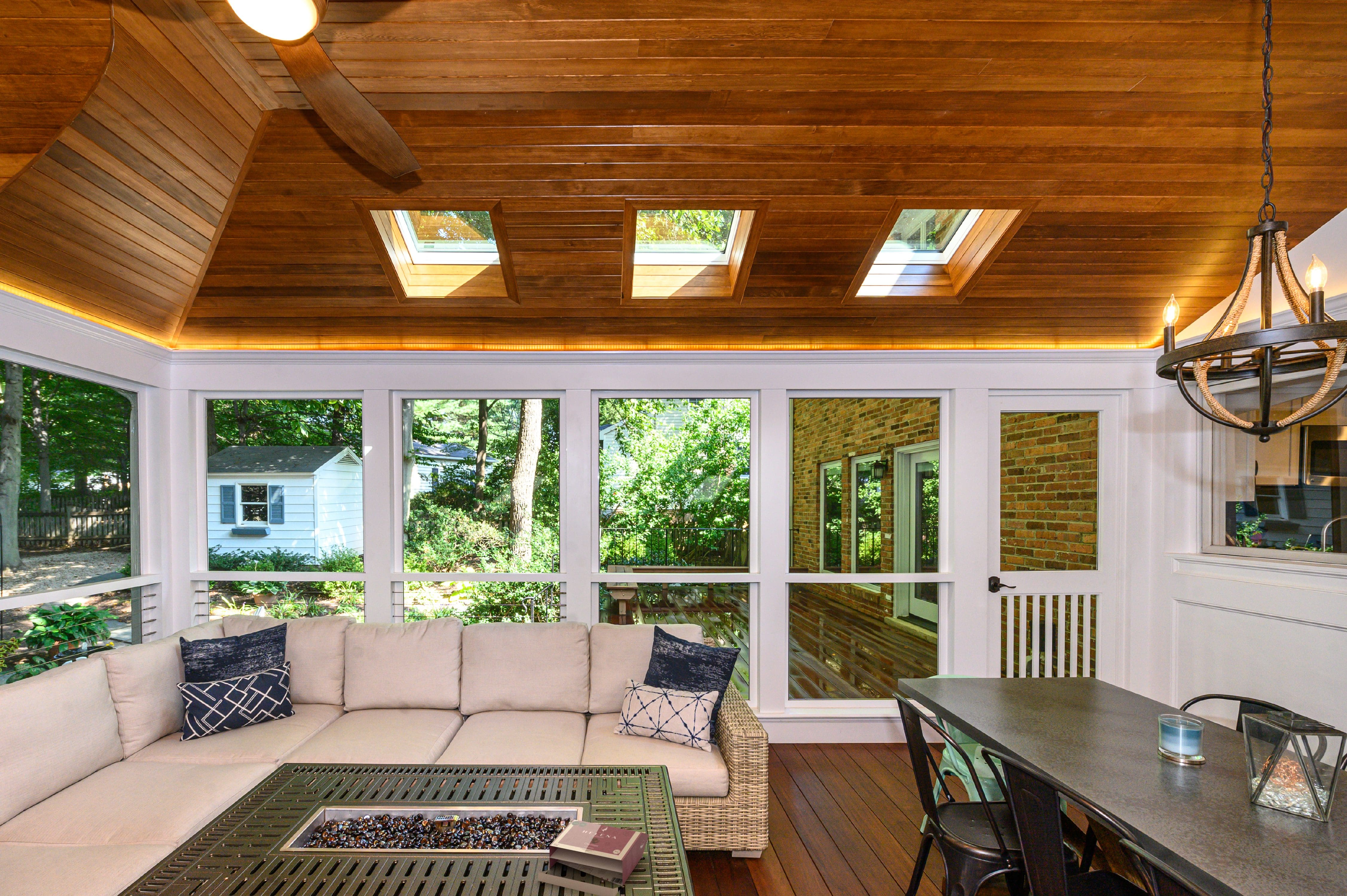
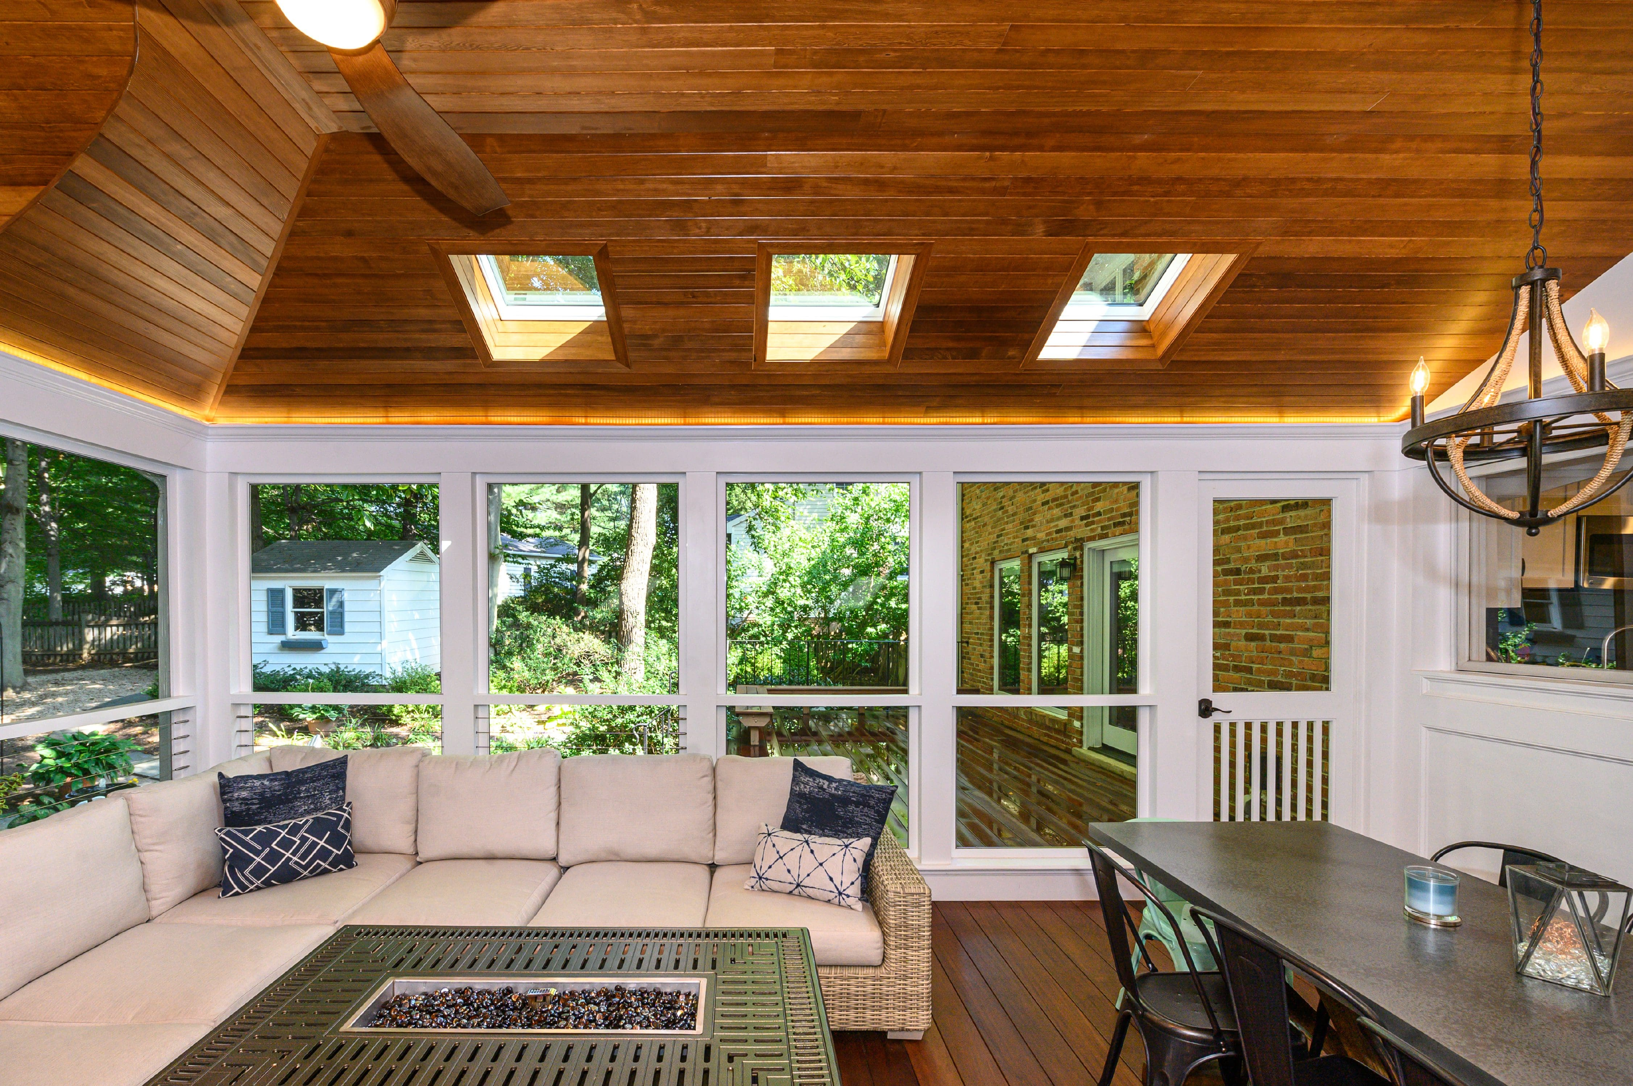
- book (596, 852)
